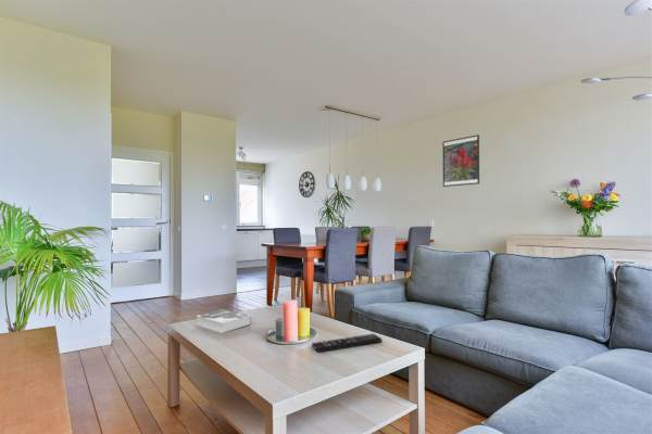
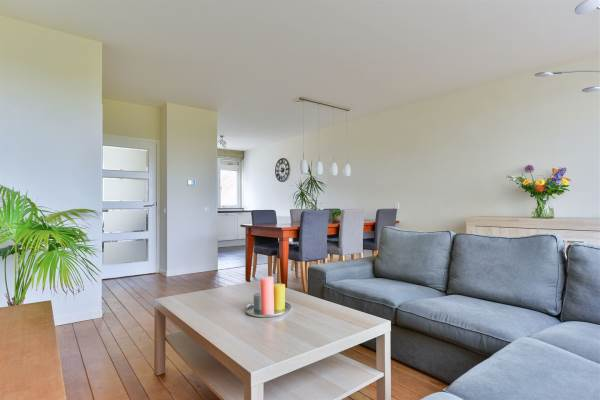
- remote control (347, 342)
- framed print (460, 162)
- book (223, 319)
